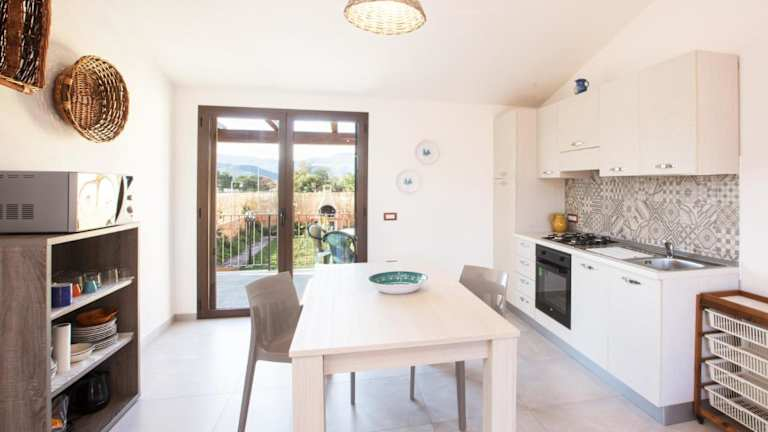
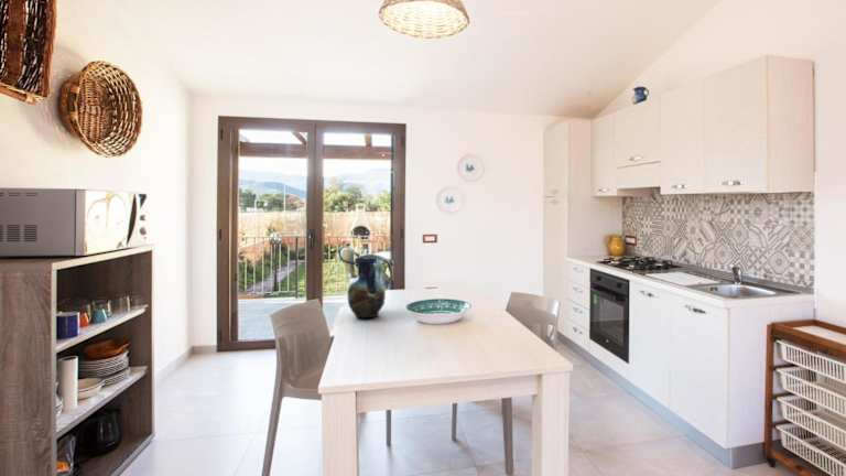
+ vase (366, 286)
